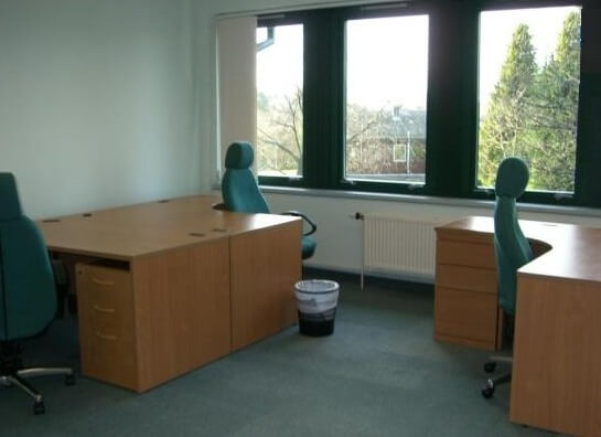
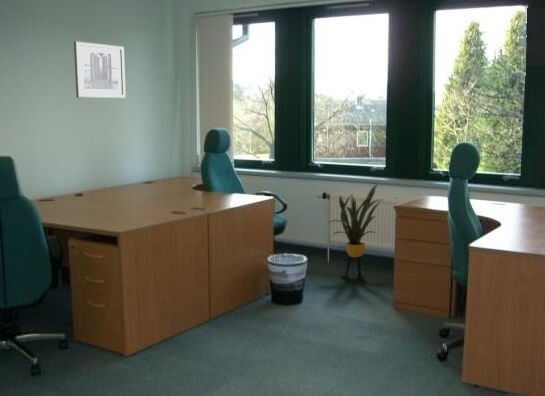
+ house plant (361, 233)
+ wall art (101, 71)
